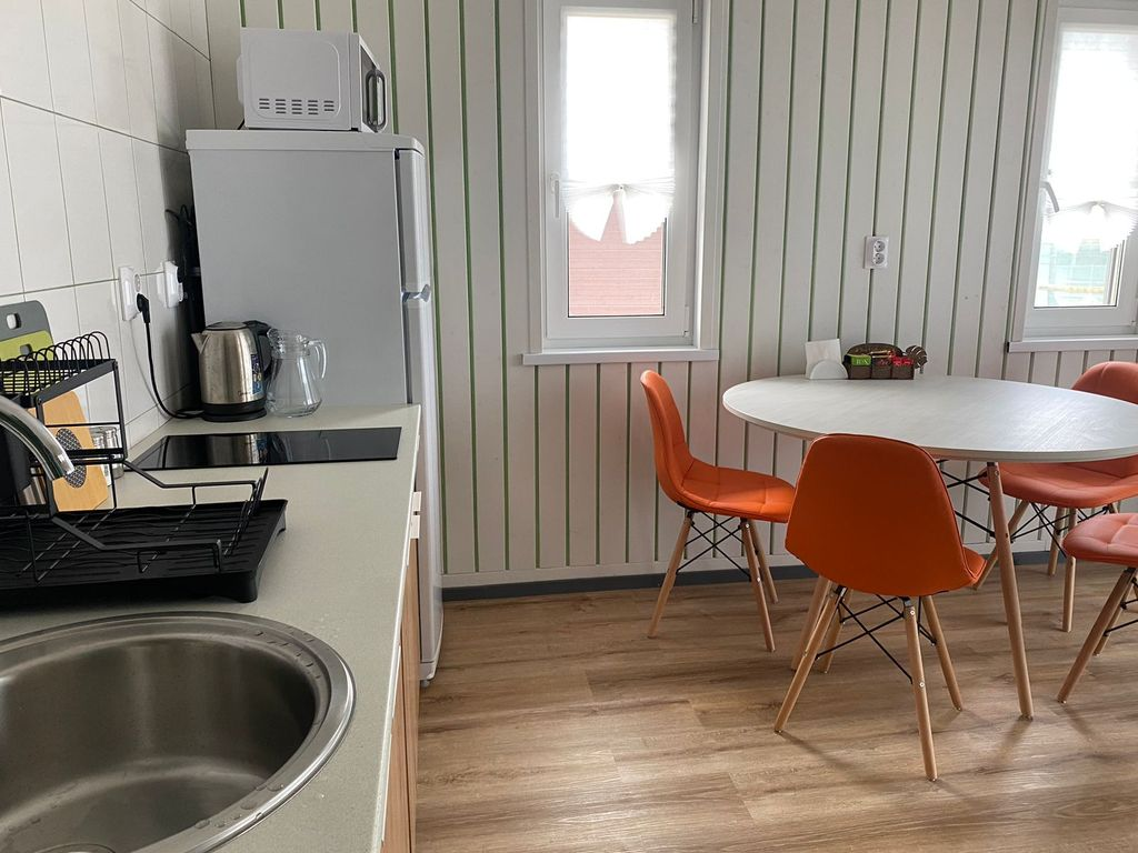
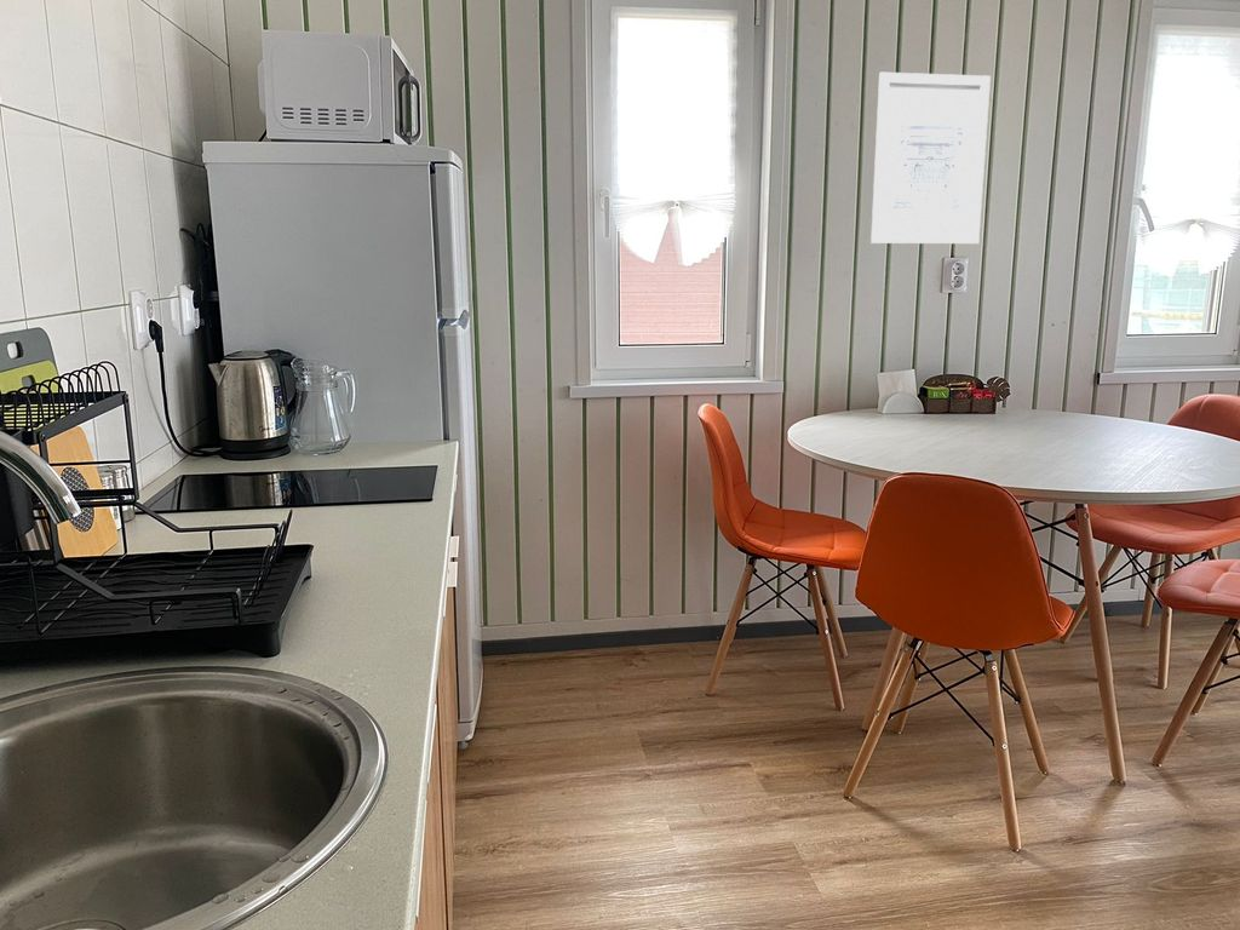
+ wall art (930, 160)
